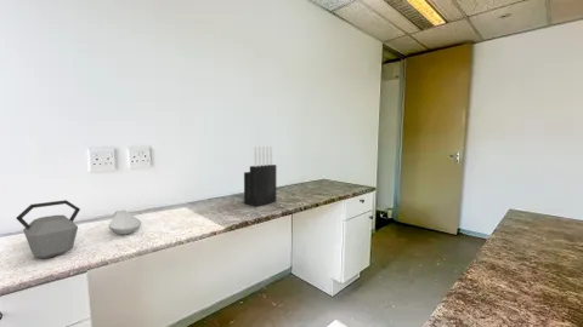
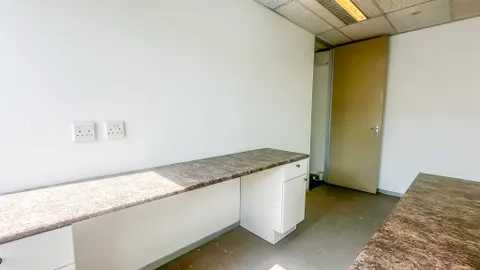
- kettle (47, 224)
- spoon rest (123, 220)
- knife block (259, 174)
